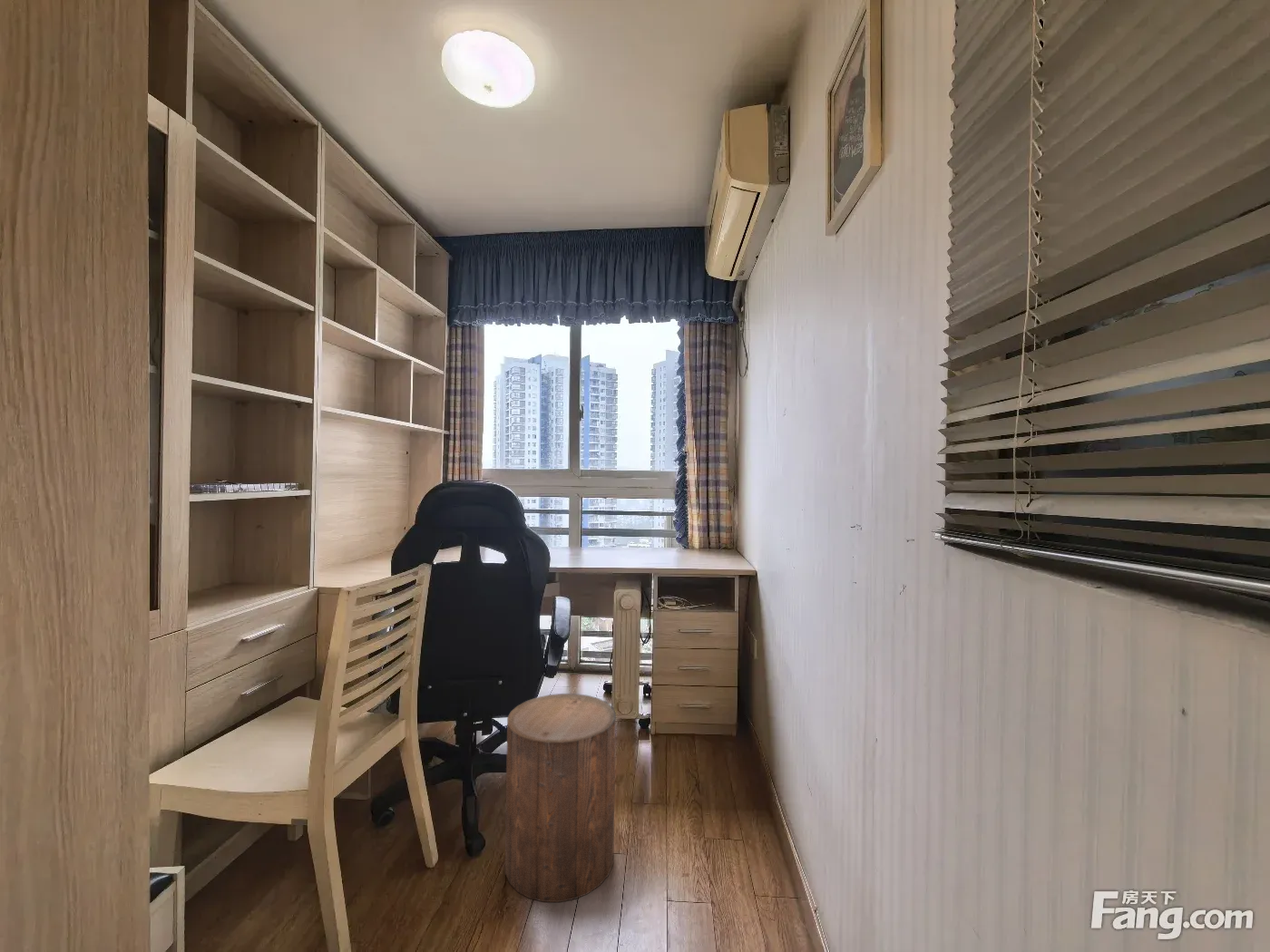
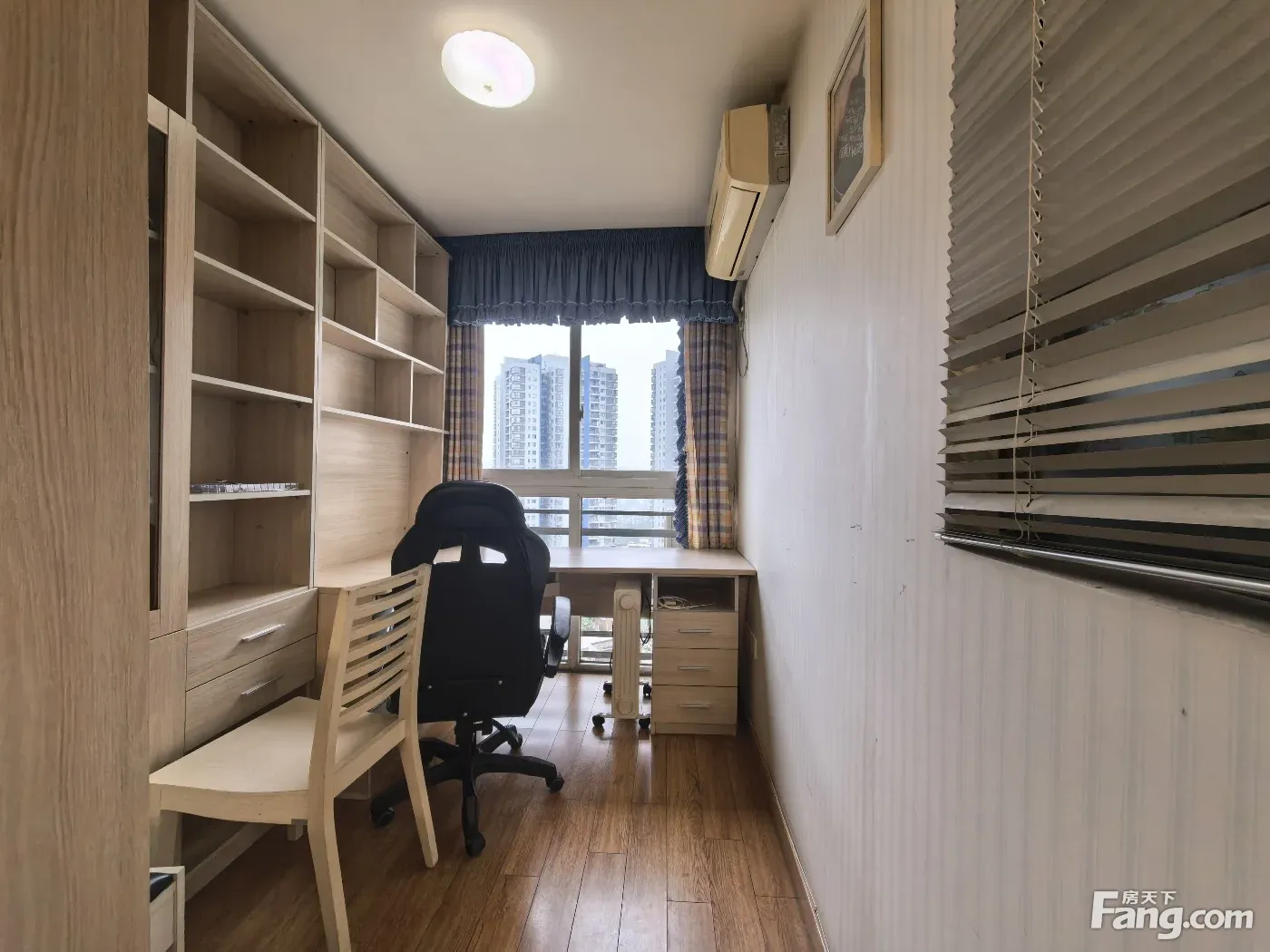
- stool (561, 787)
